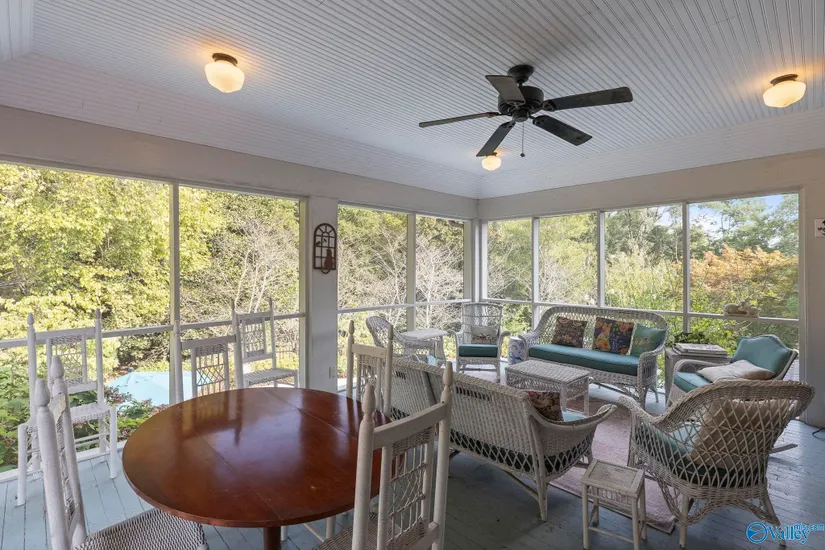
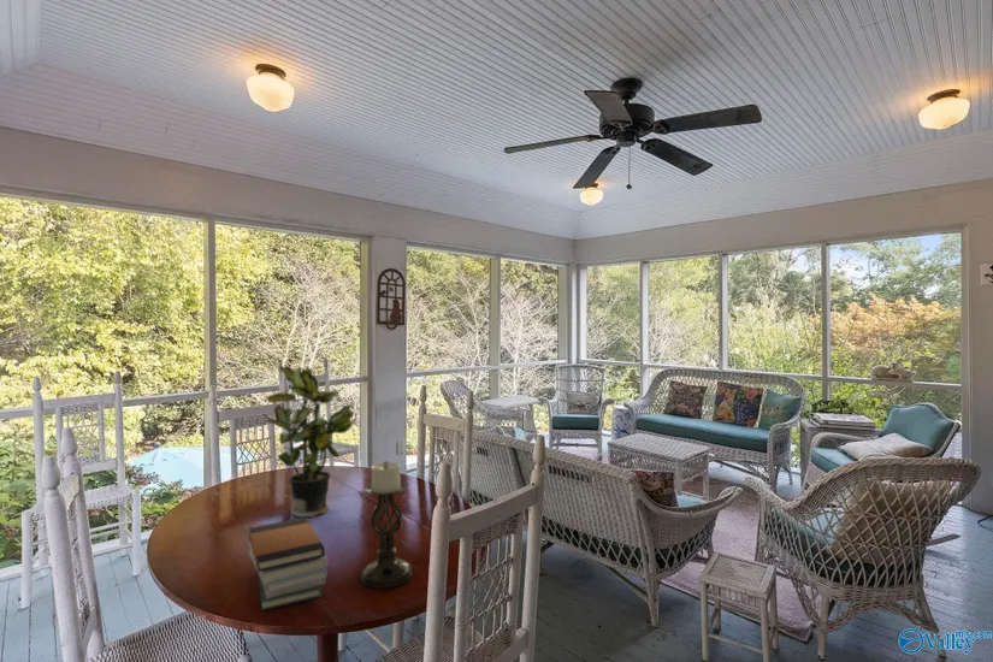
+ potted plant (311, 439)
+ candle holder (386, 518)
+ book stack (286, 560)
